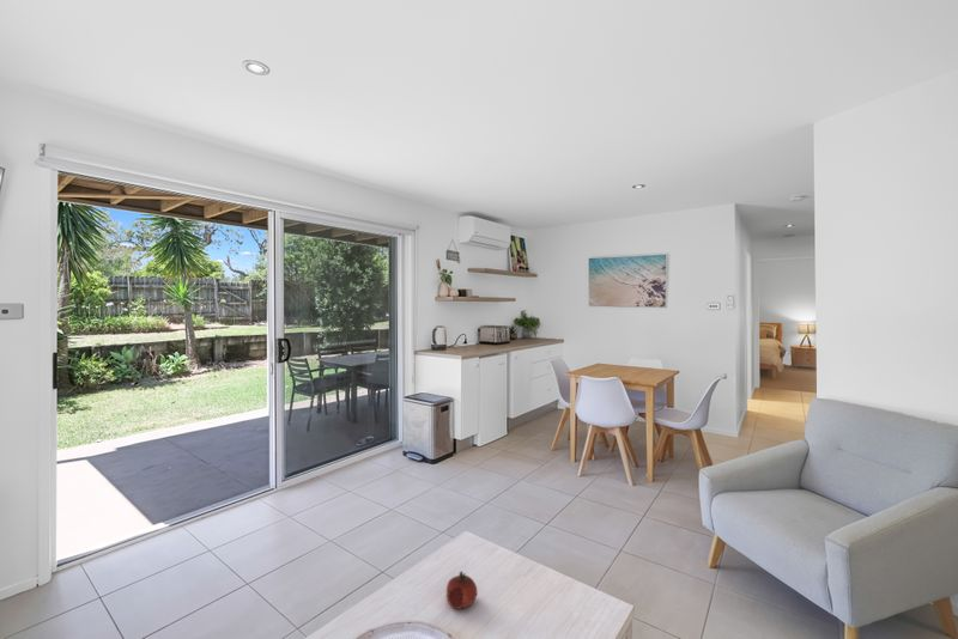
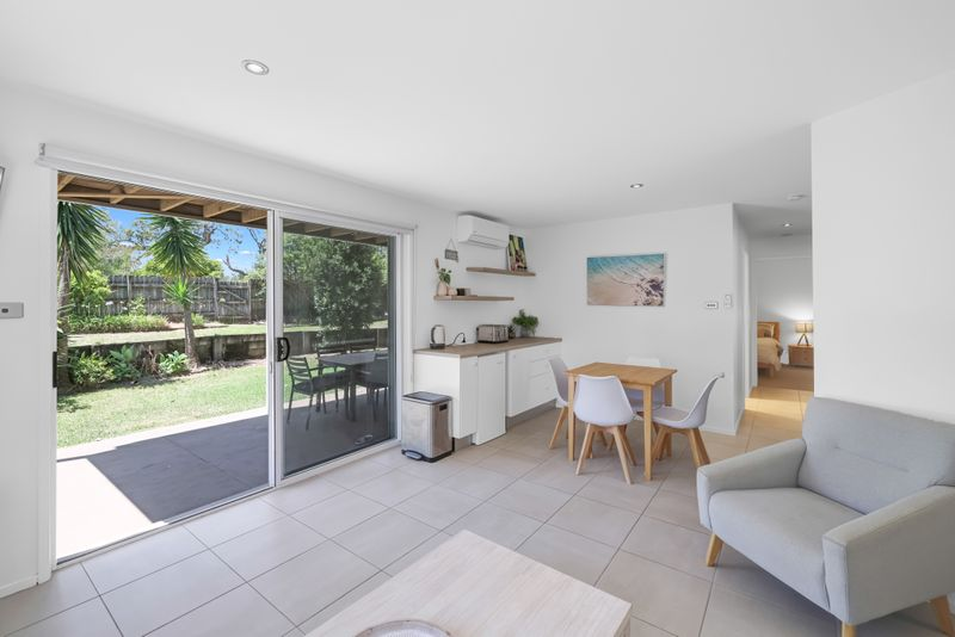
- fruit (461, 586)
